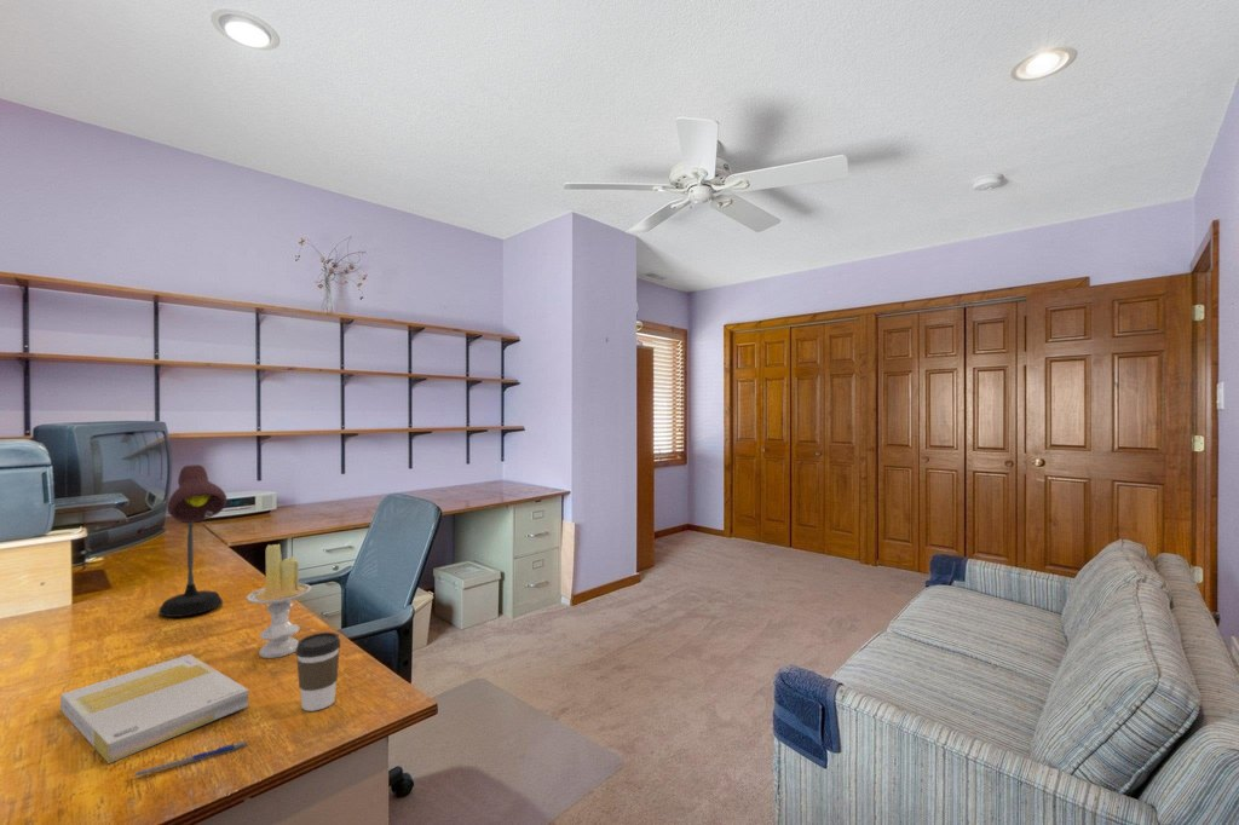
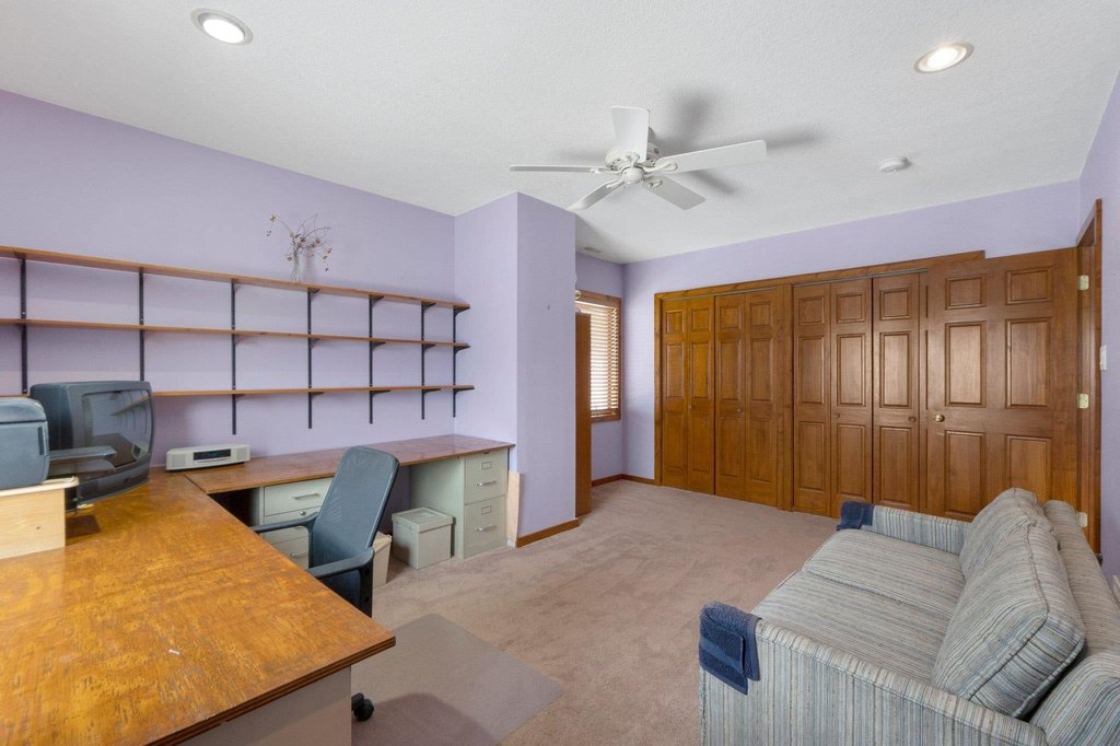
- desk lamp (191, 538)
- candle (280, 595)
- coffee cup (318, 670)
- book (155, 699)
- pen (191, 757)
